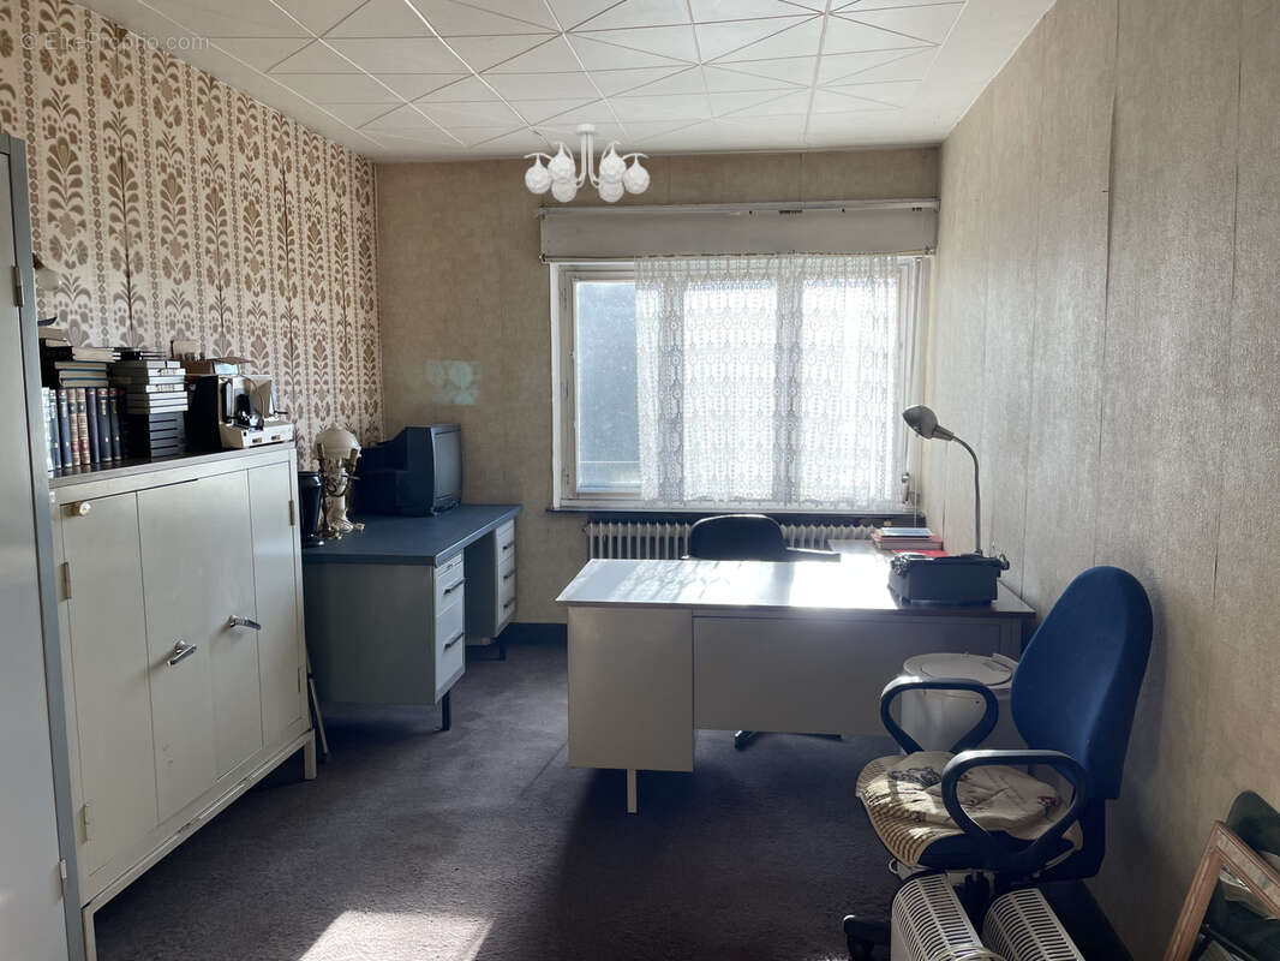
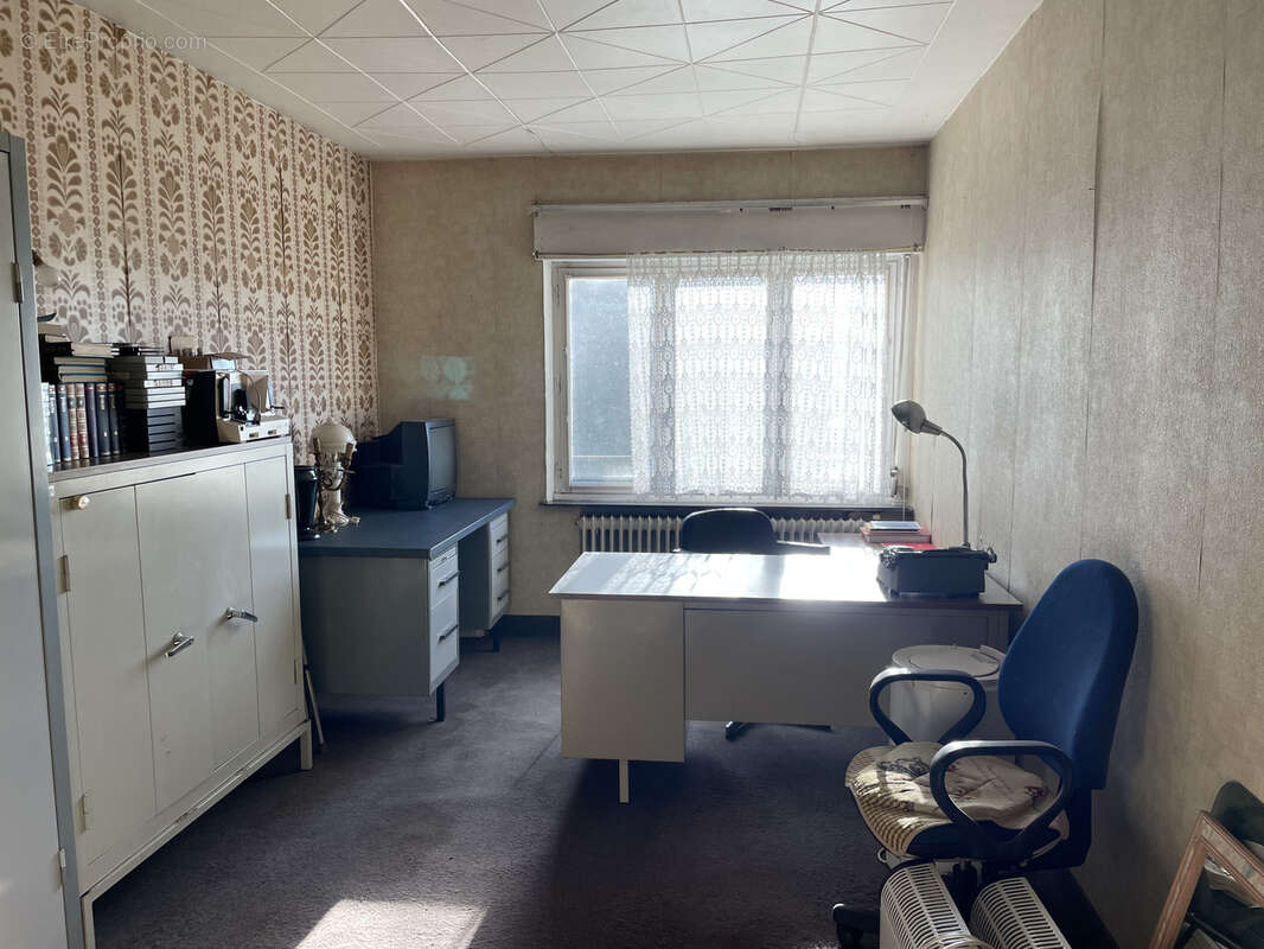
- ceiling light fixture (585, 160)
